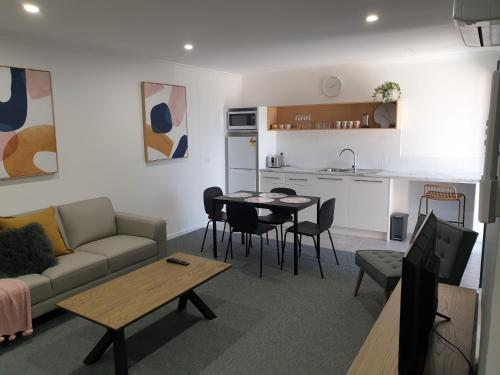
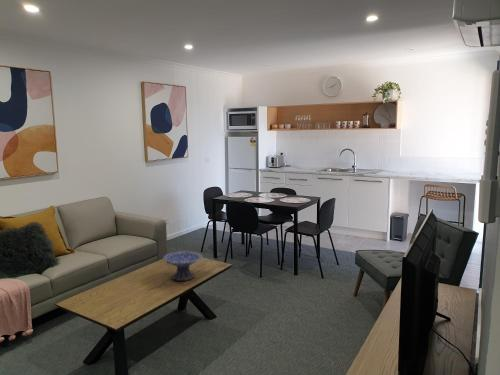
+ decorative bowl (183, 266)
